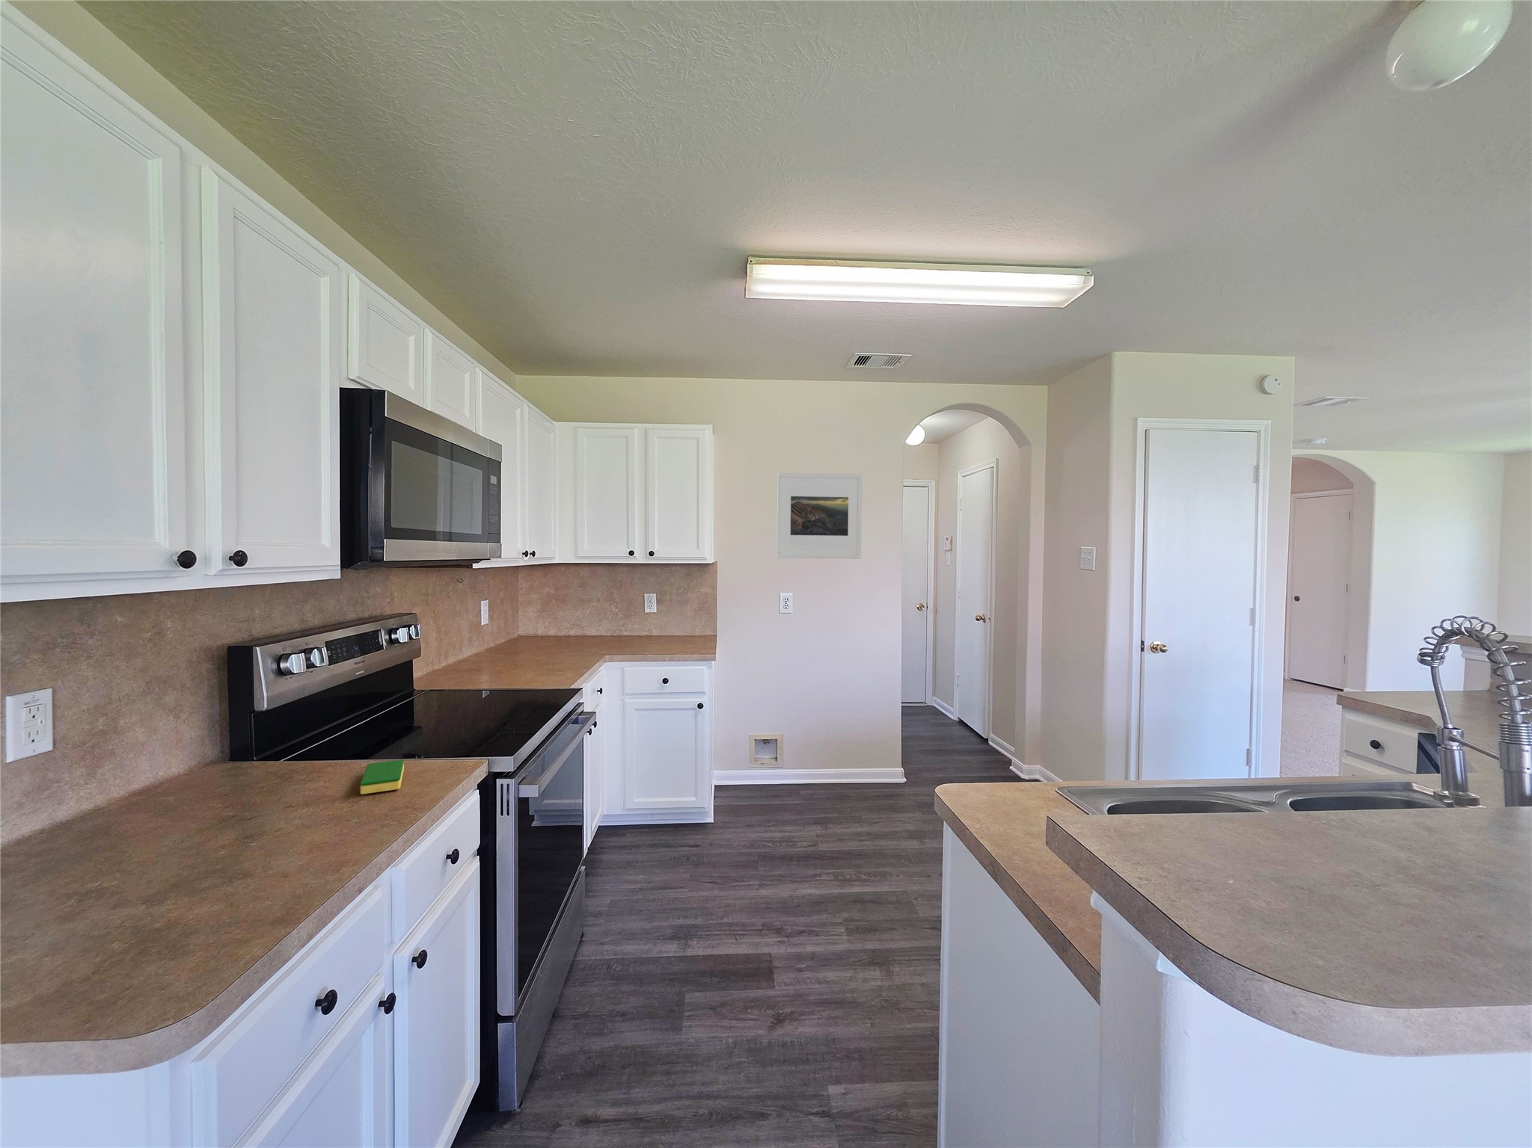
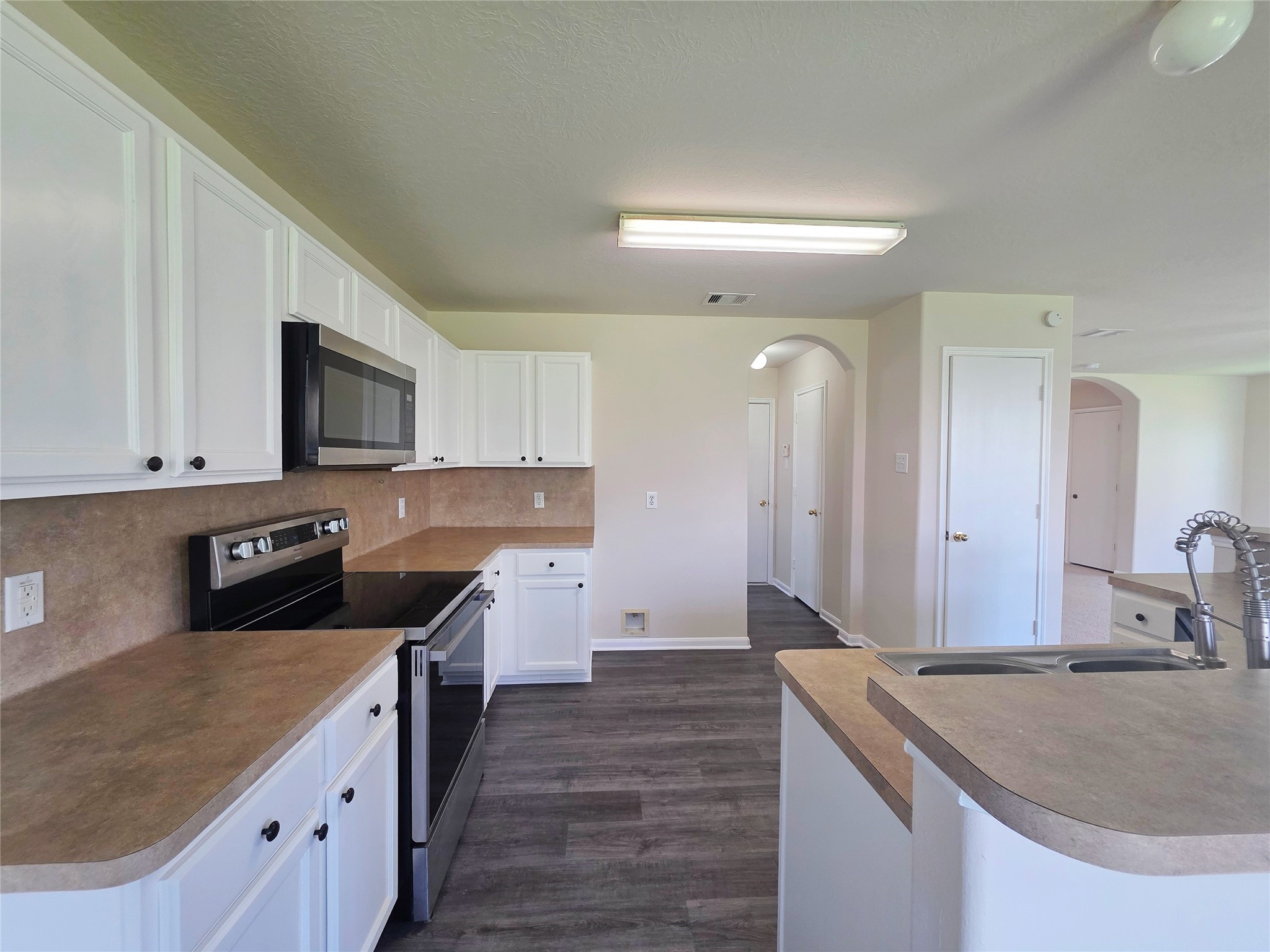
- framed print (819, 516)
- dish sponge (384, 775)
